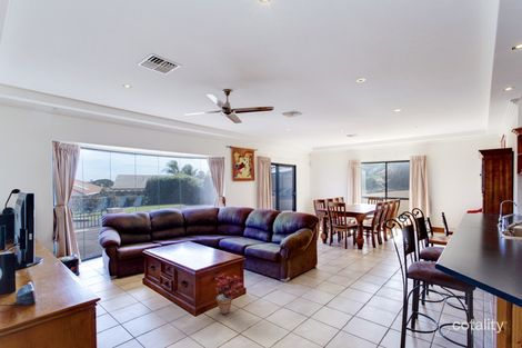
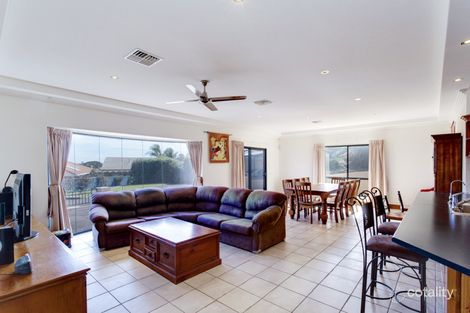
- potted plant (227, 292)
